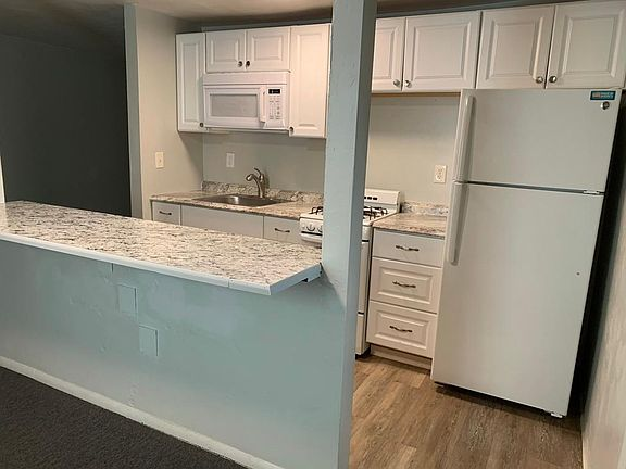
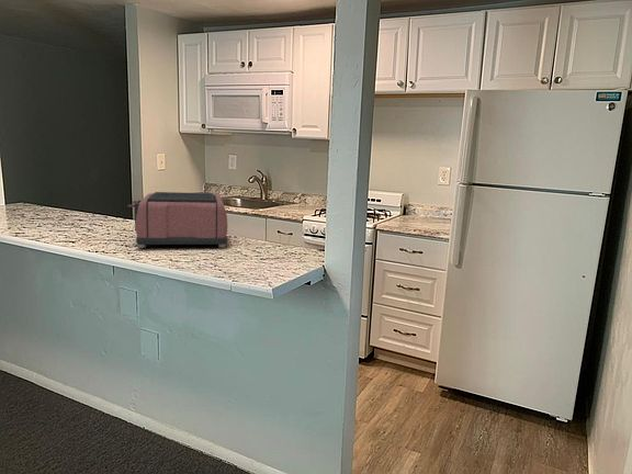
+ toaster (179, 217)
